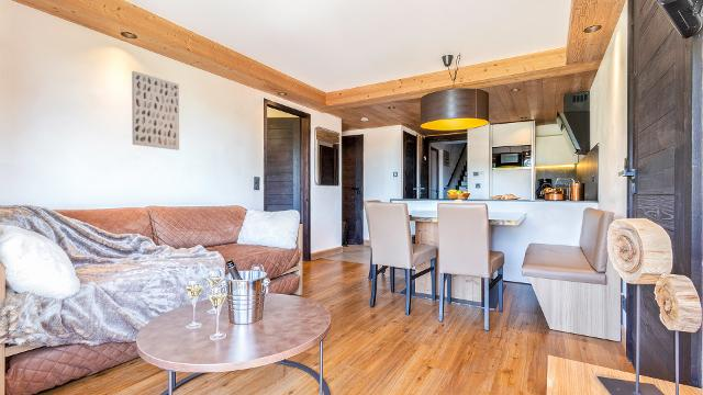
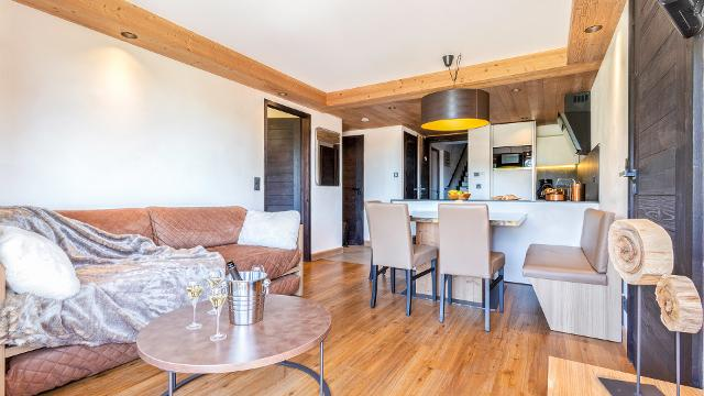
- wall art (156, 112)
